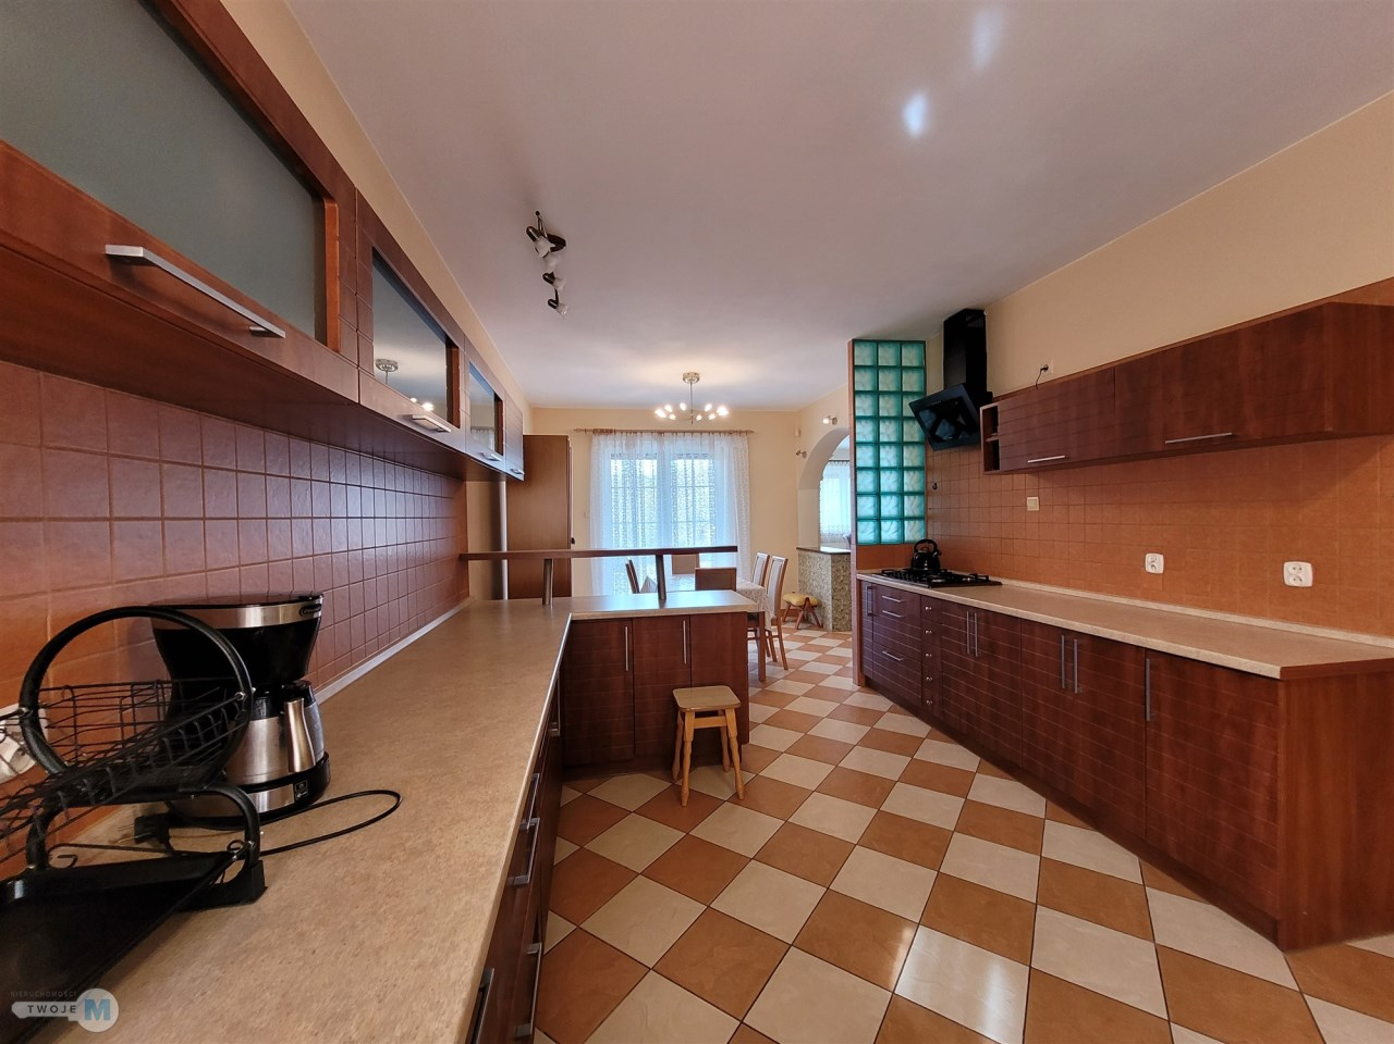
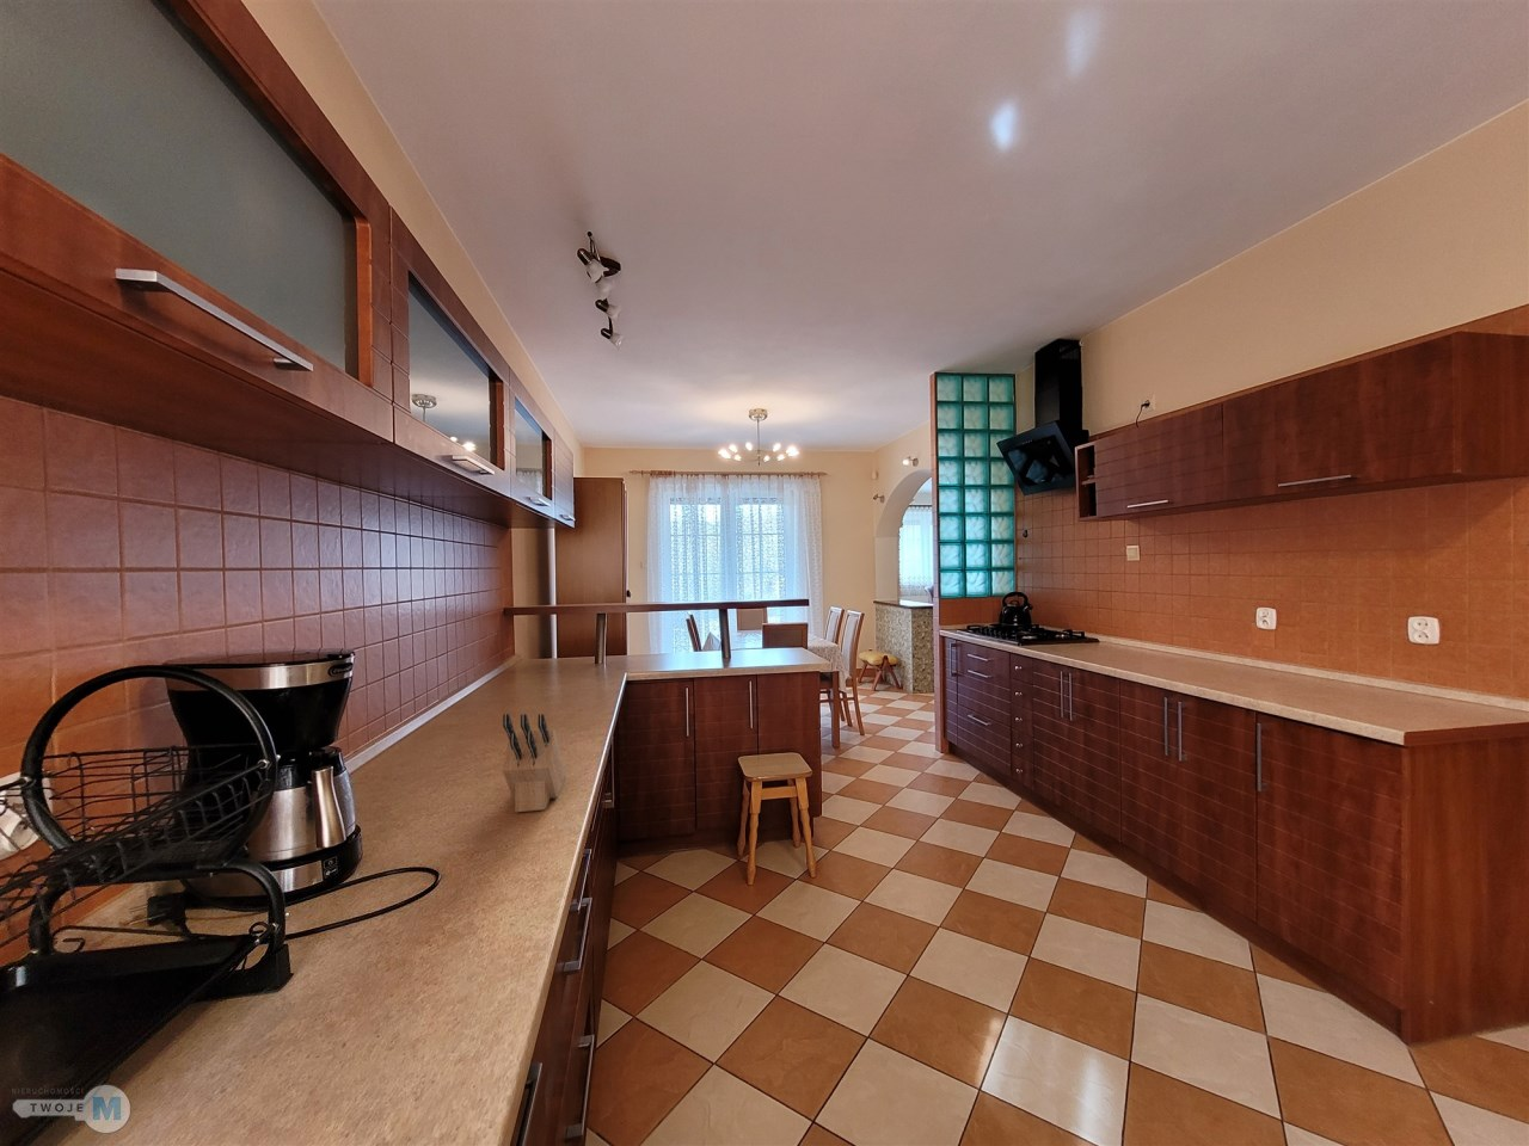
+ knife block (535, 750)
